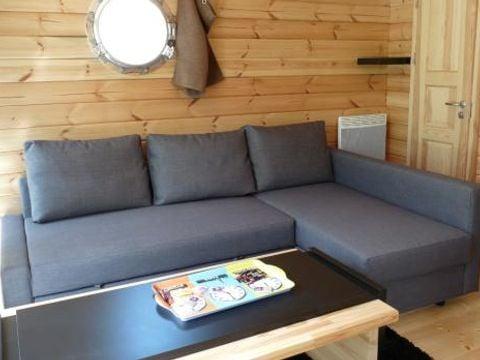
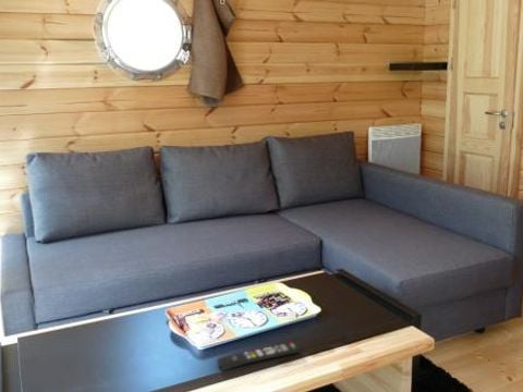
+ remote control (259, 355)
